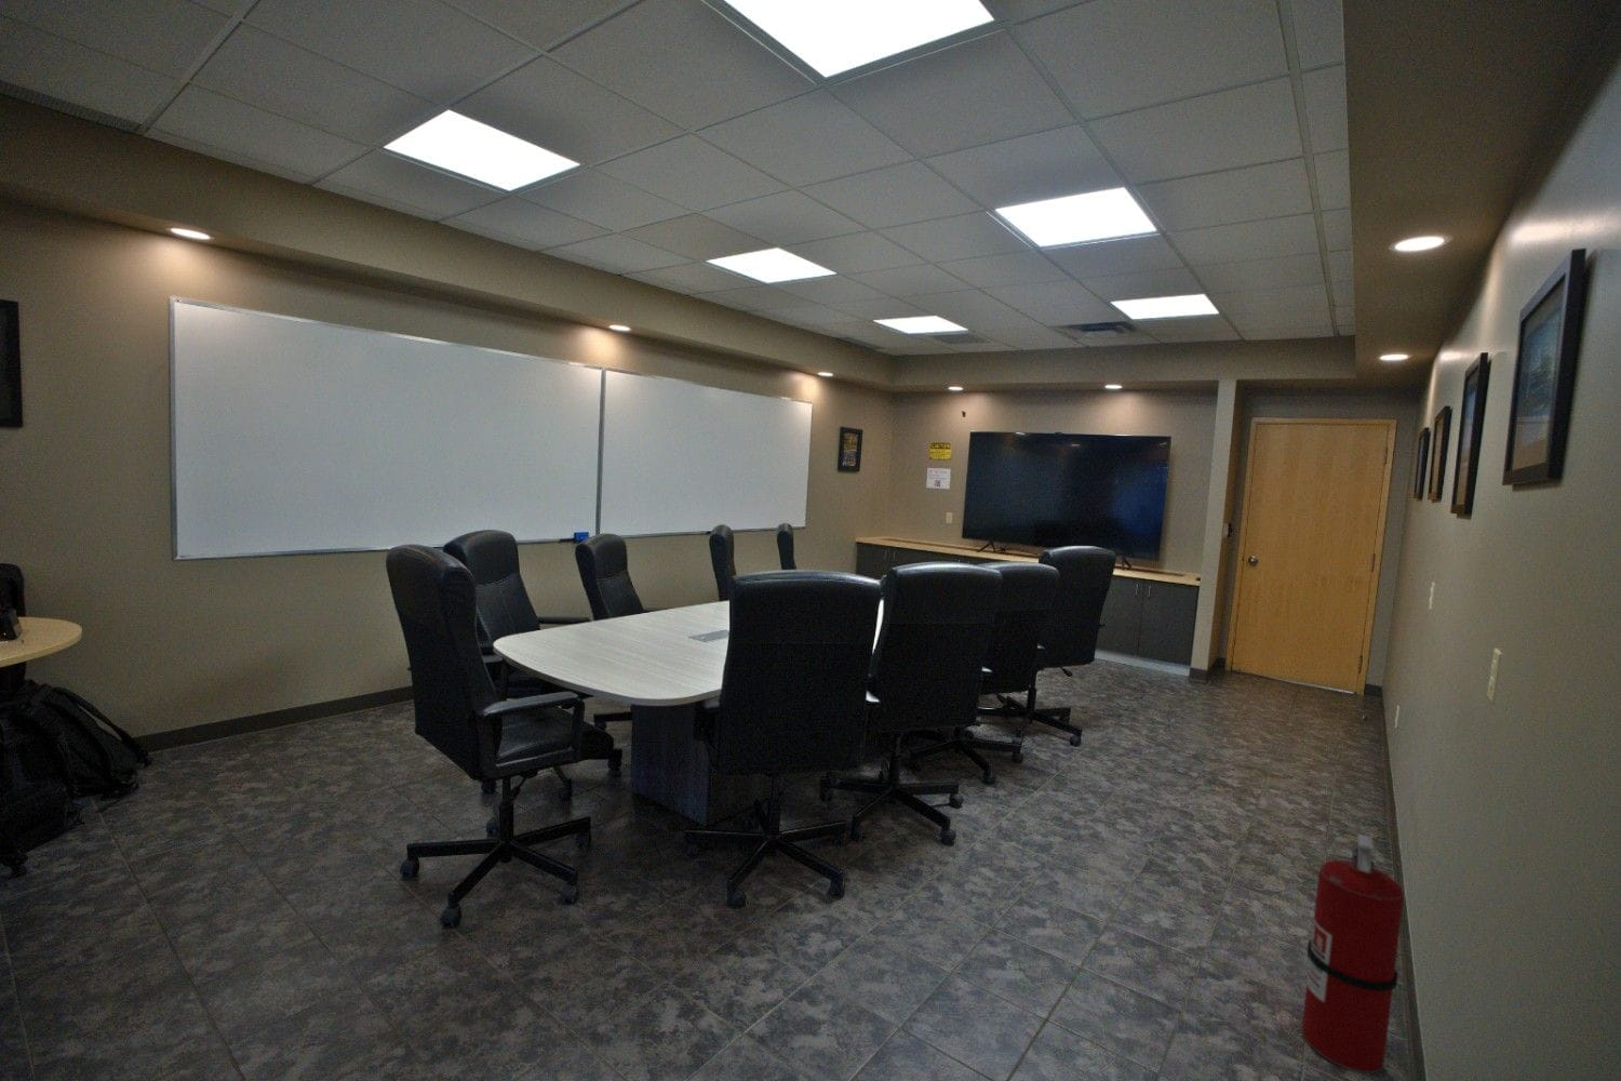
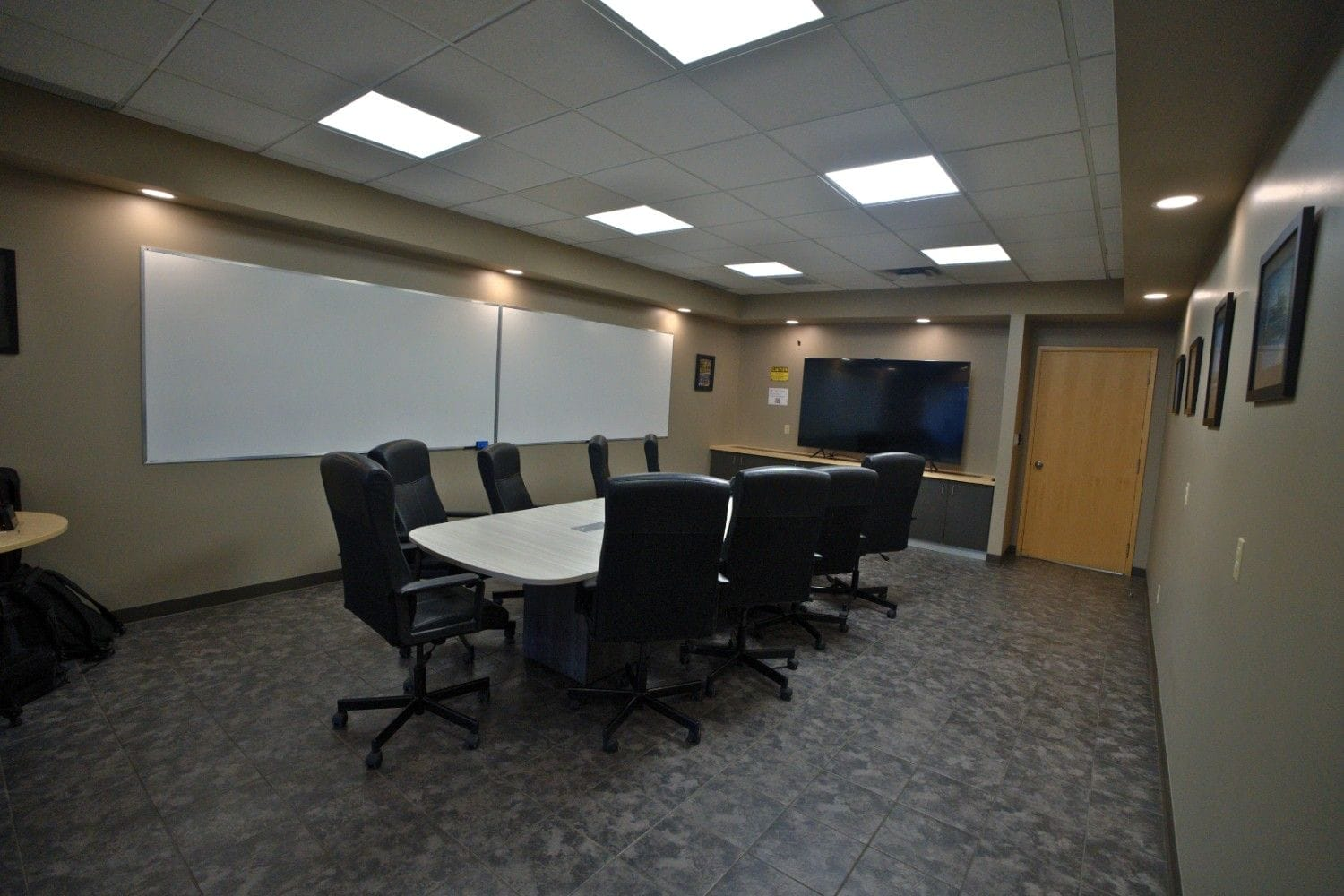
- fire extinguisher (1353, 935)
